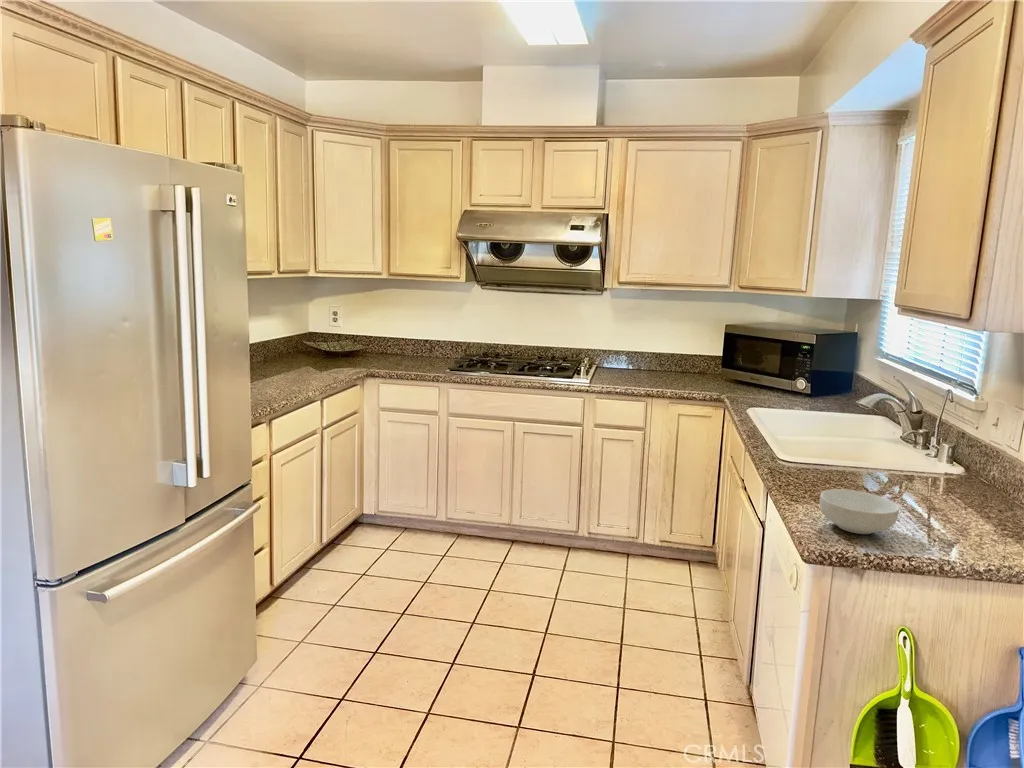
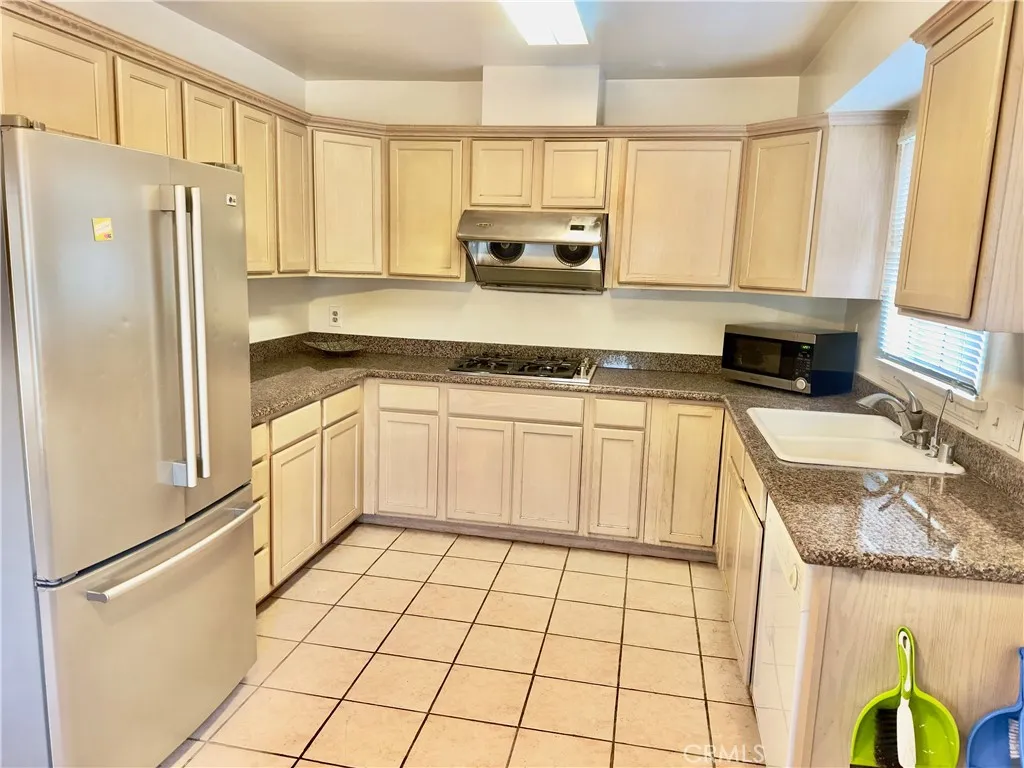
- cereal bowl (857, 514)
